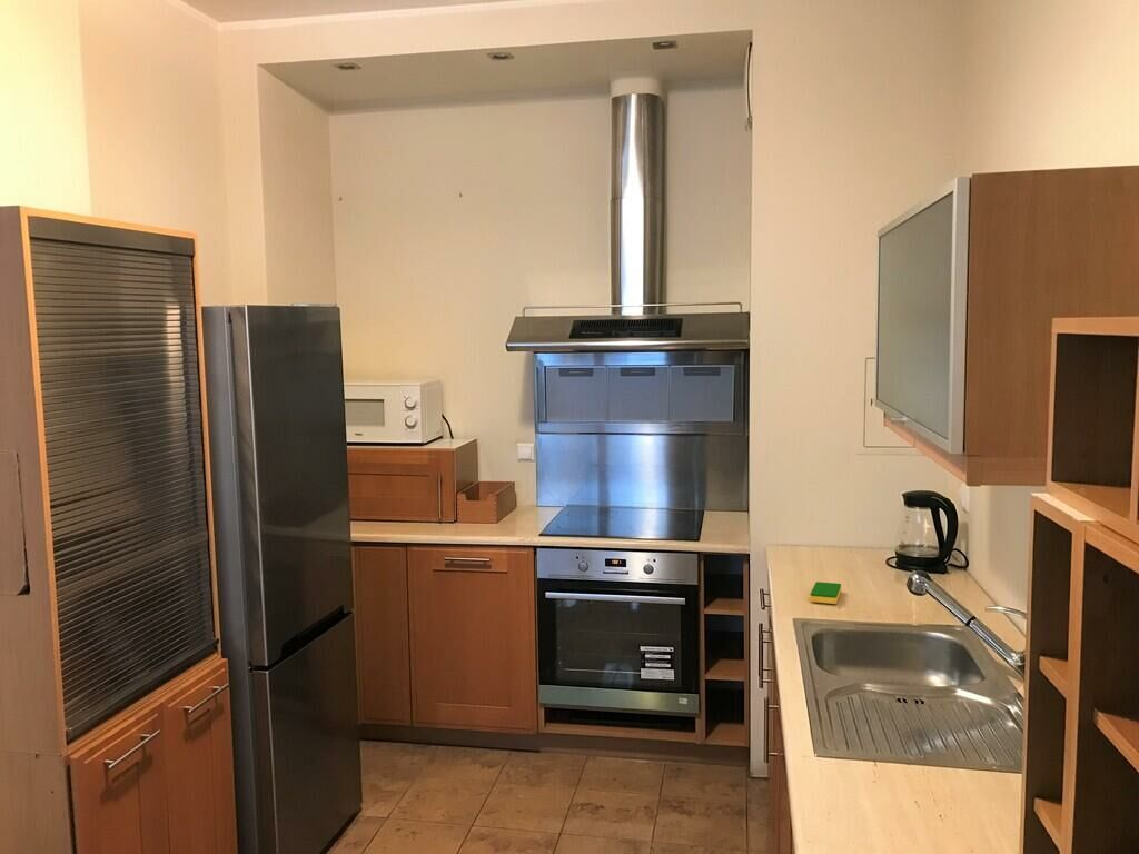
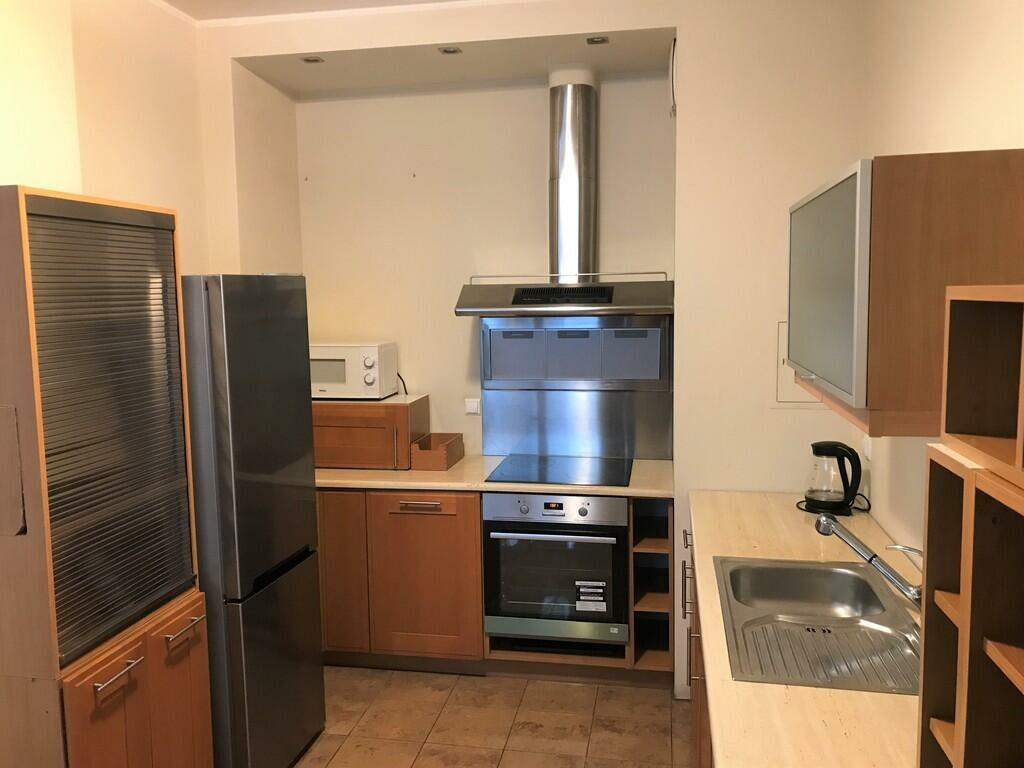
- dish sponge (825, 592)
